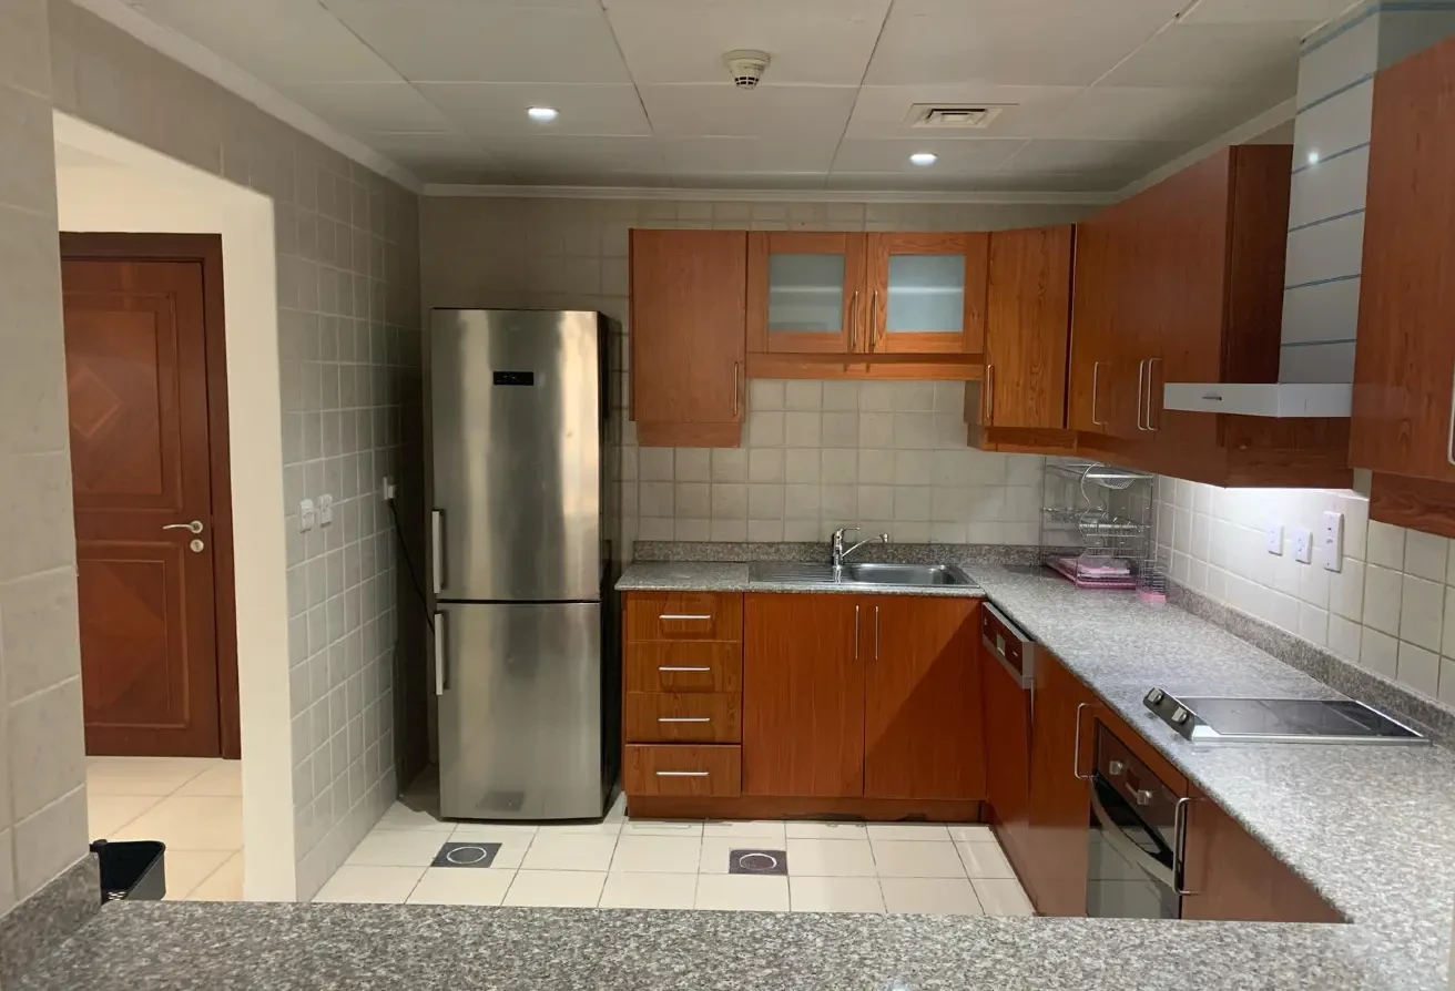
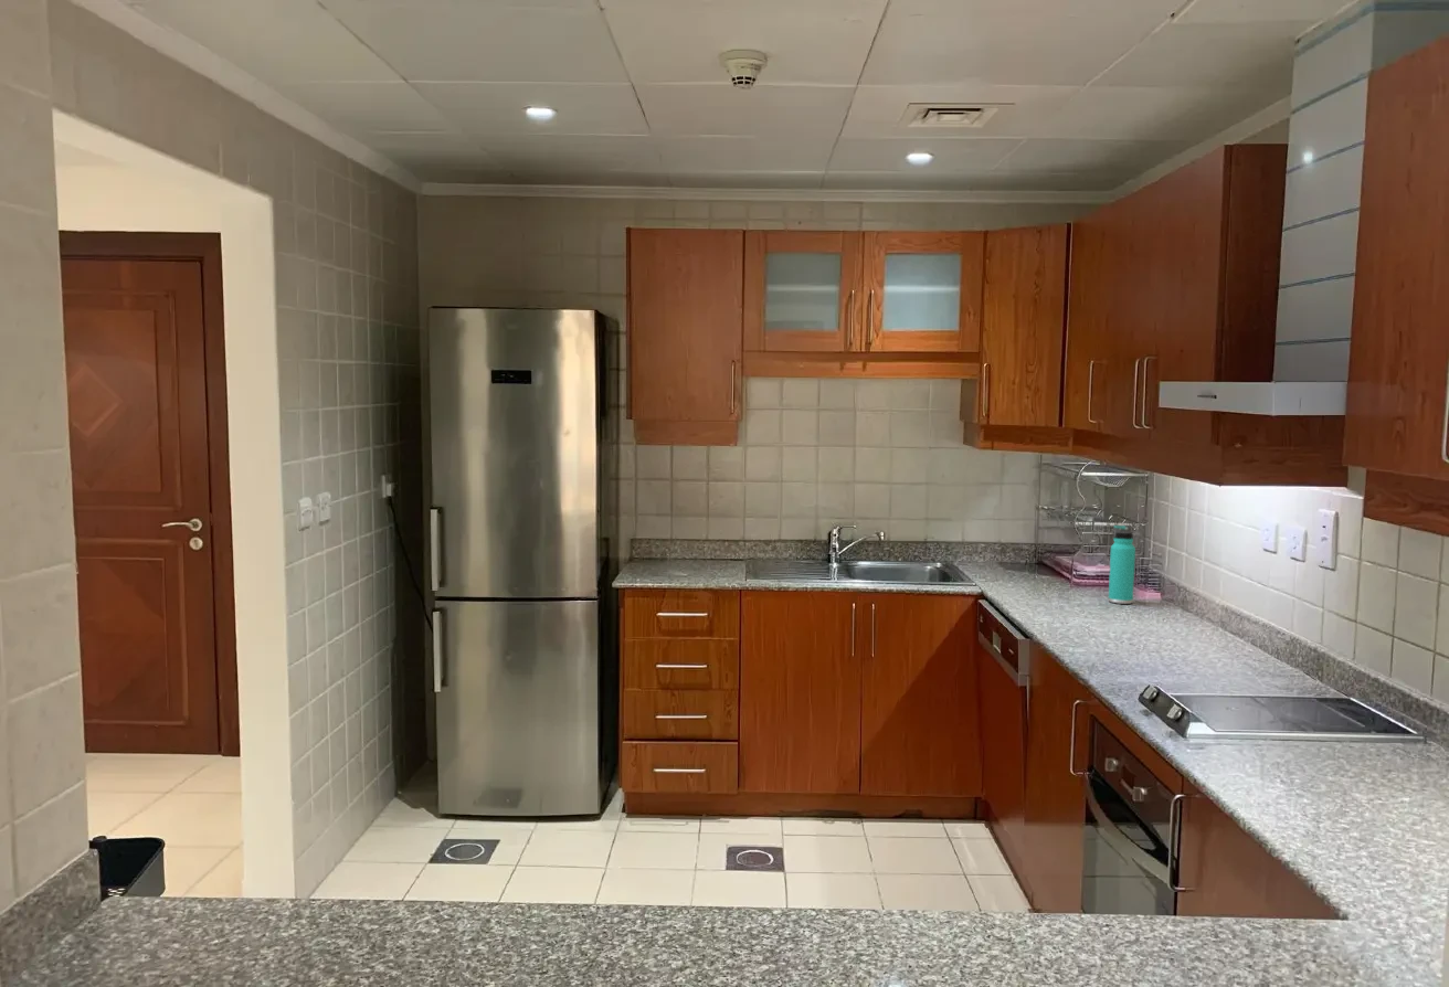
+ thermos bottle (1122, 563)
